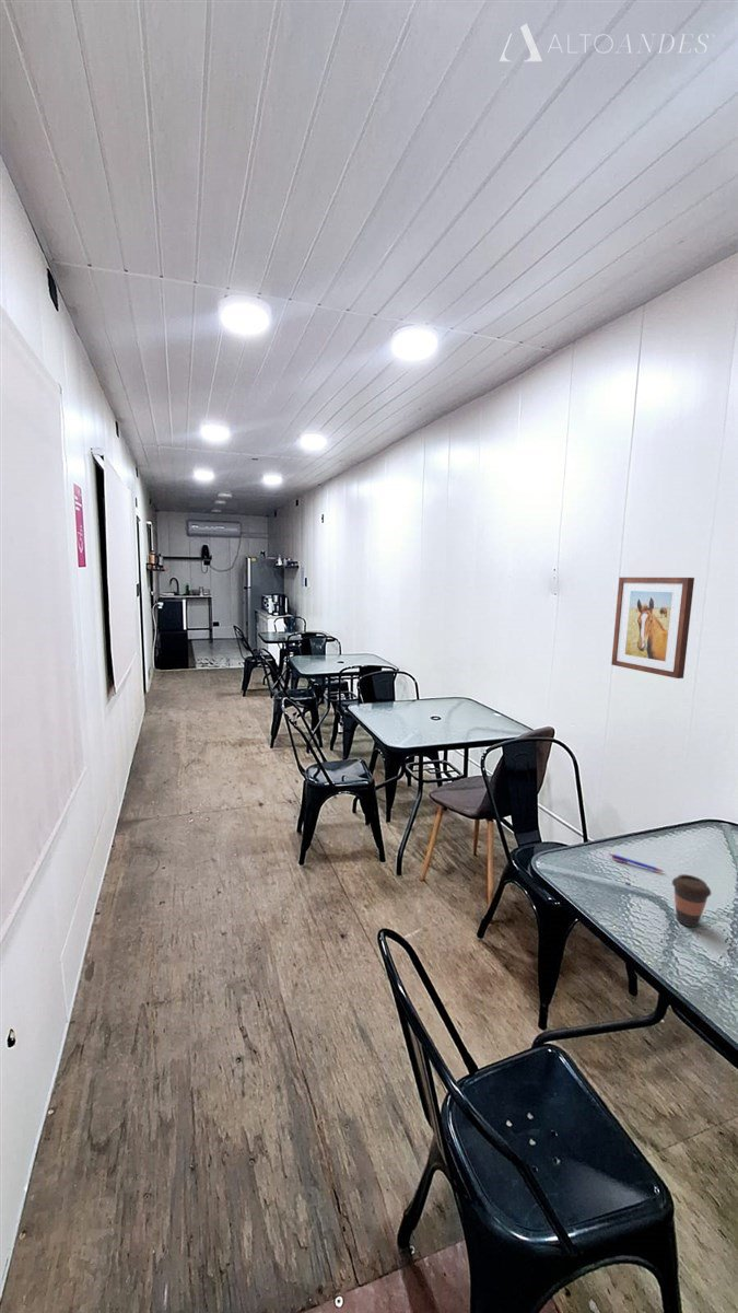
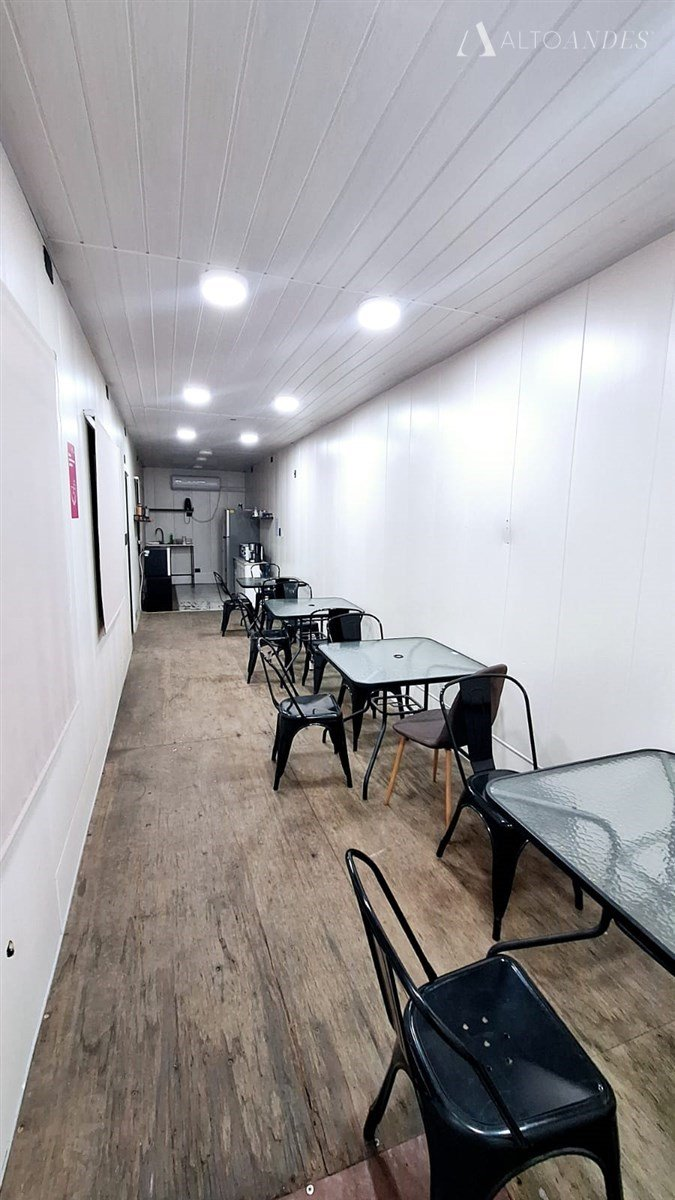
- pen (635, 862)
- wall art (649, 625)
- coffee cup (689, 900)
